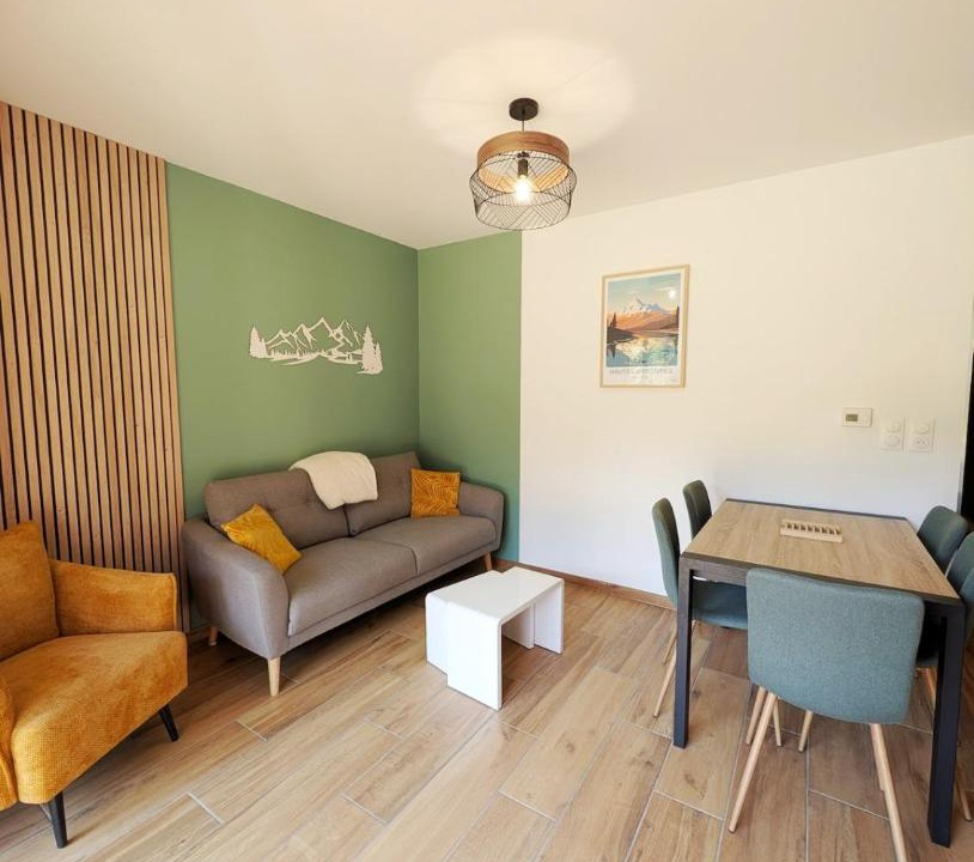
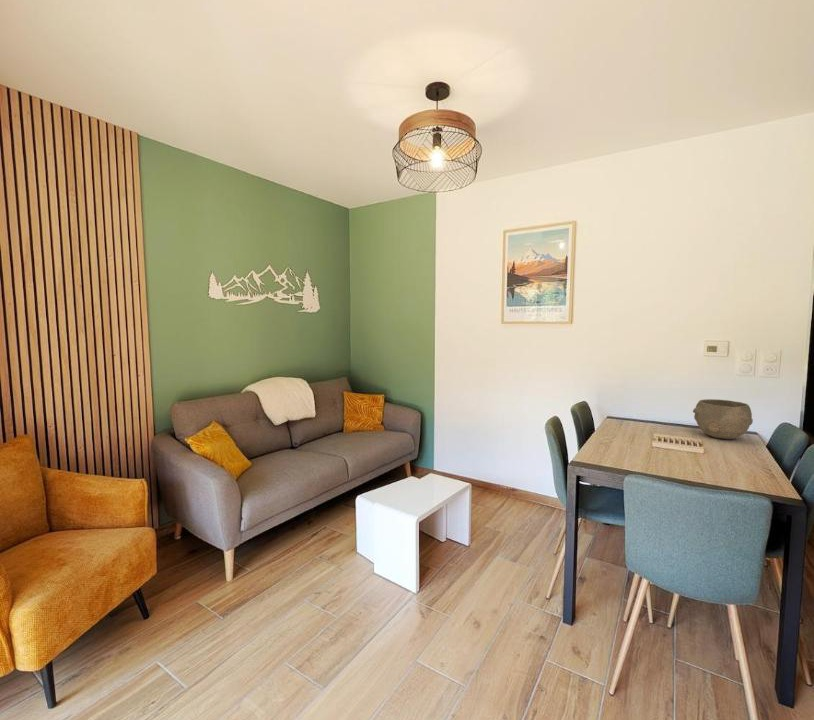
+ bowl (722, 419)
